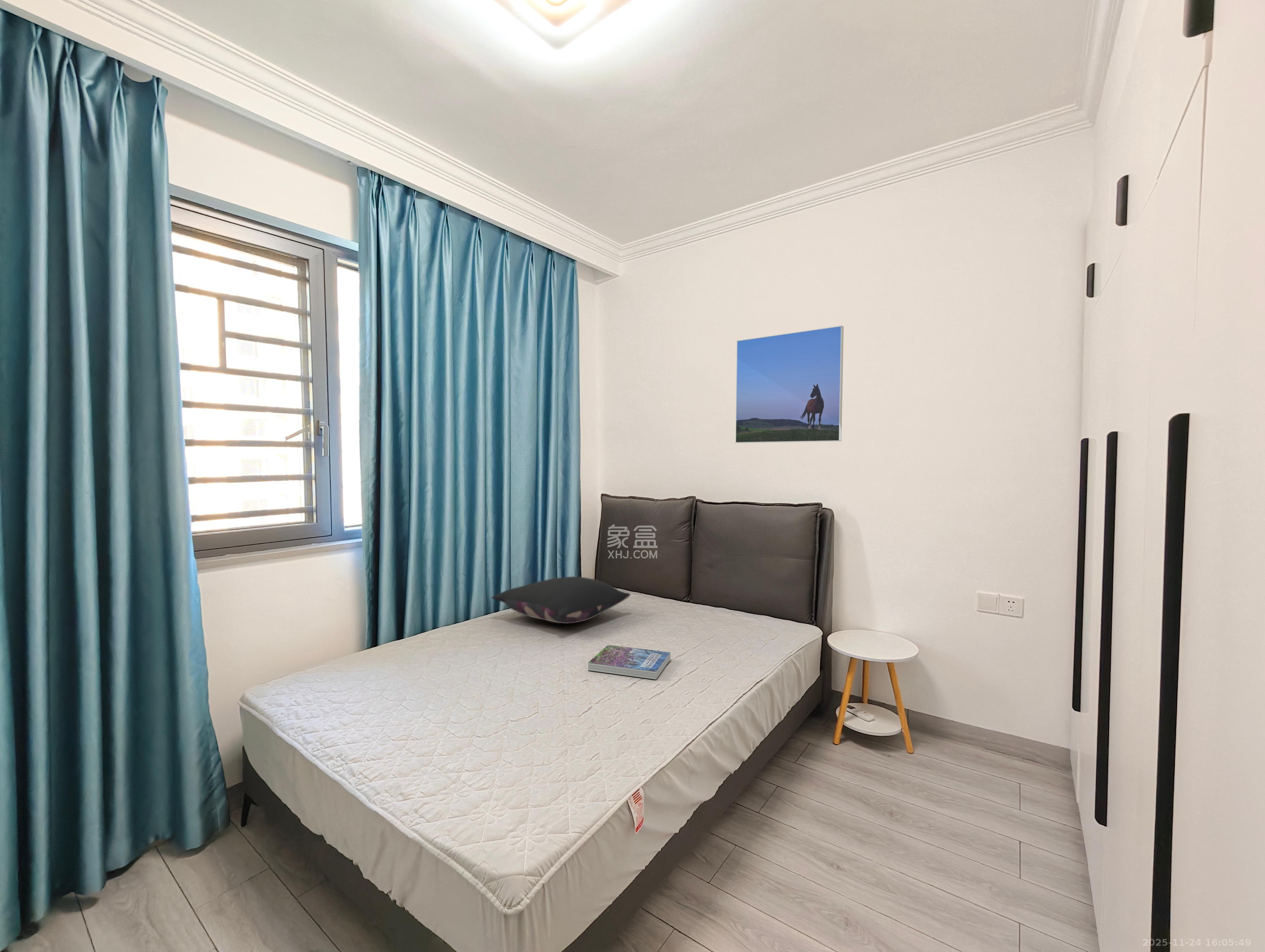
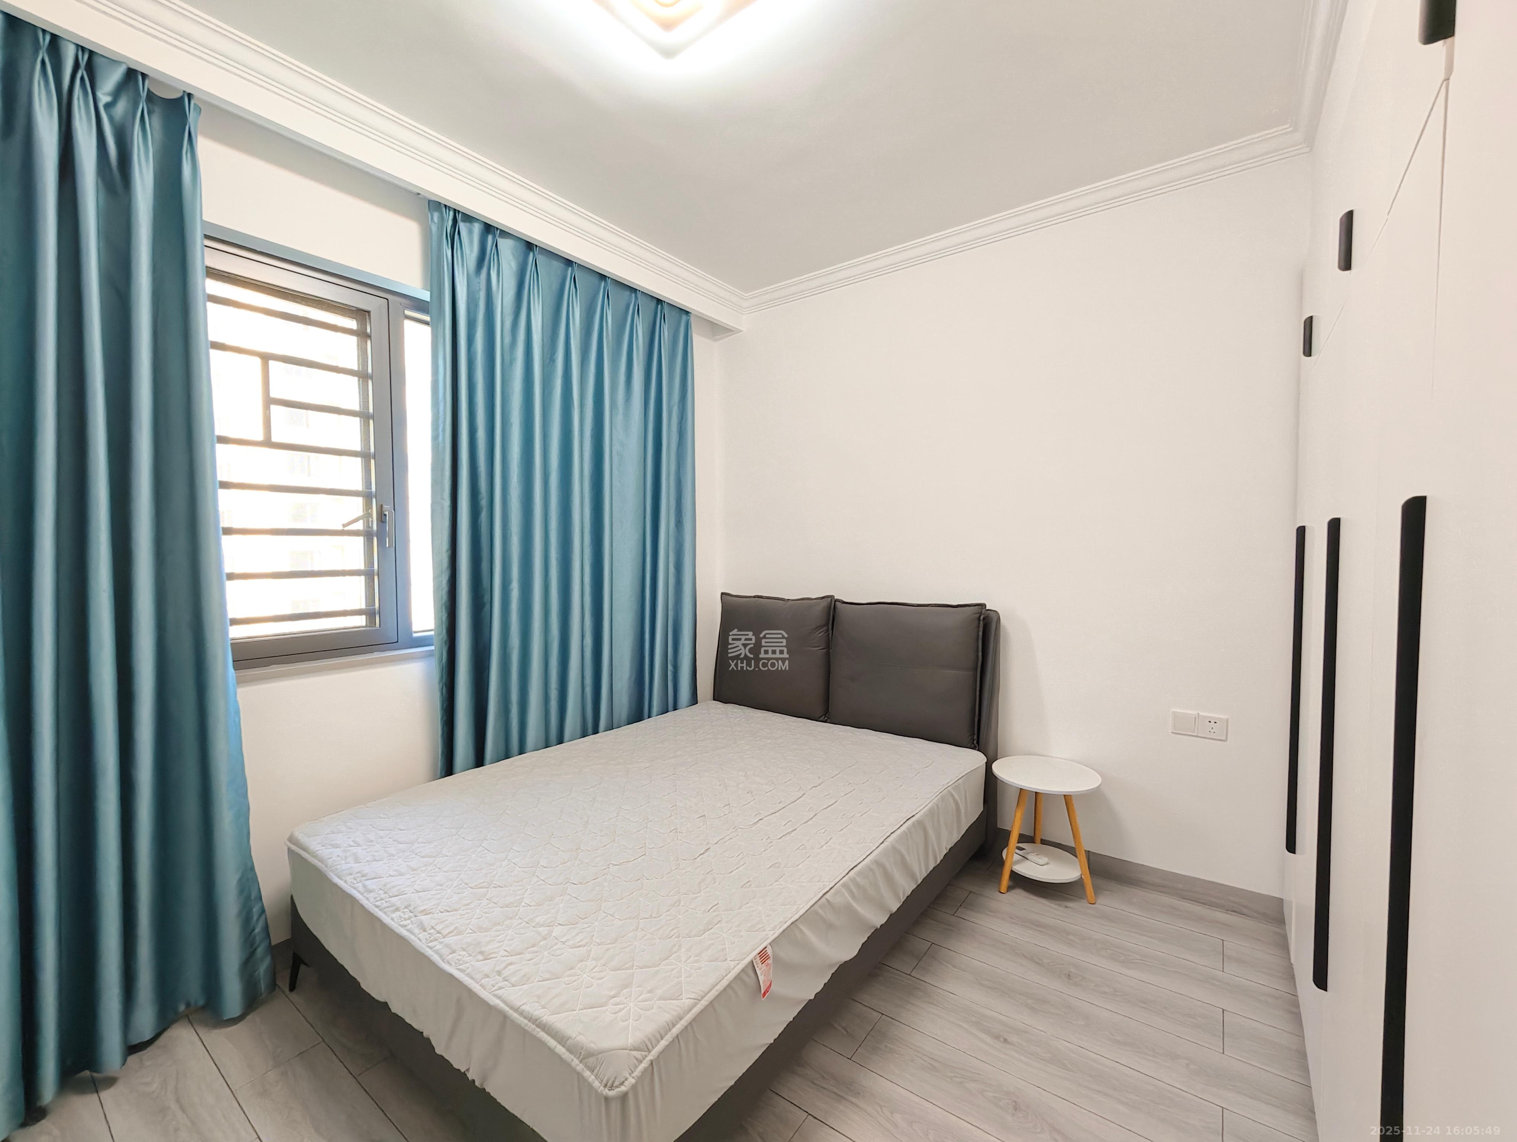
- book (630, 661)
- pillow (561, 597)
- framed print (786, 388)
